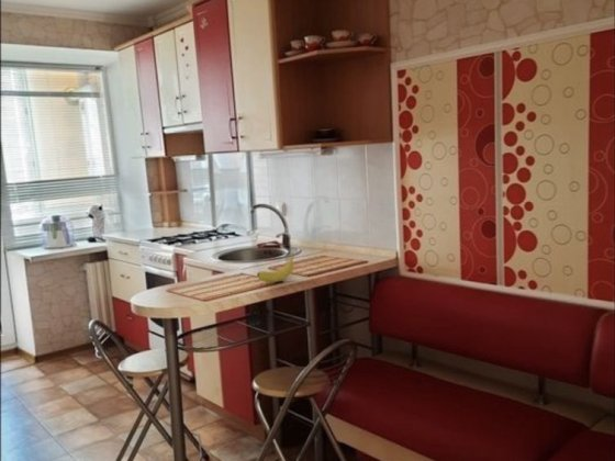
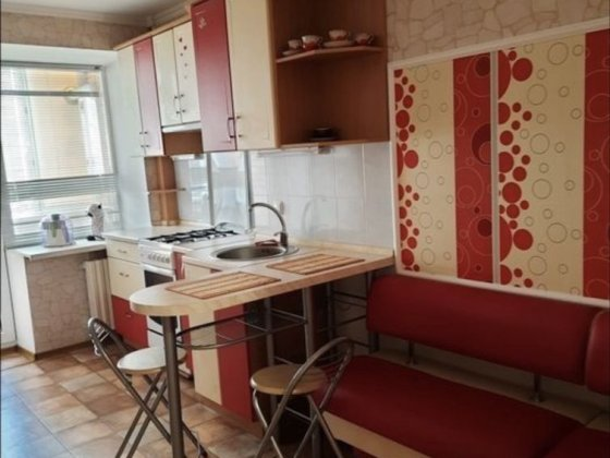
- fruit (276, 270)
